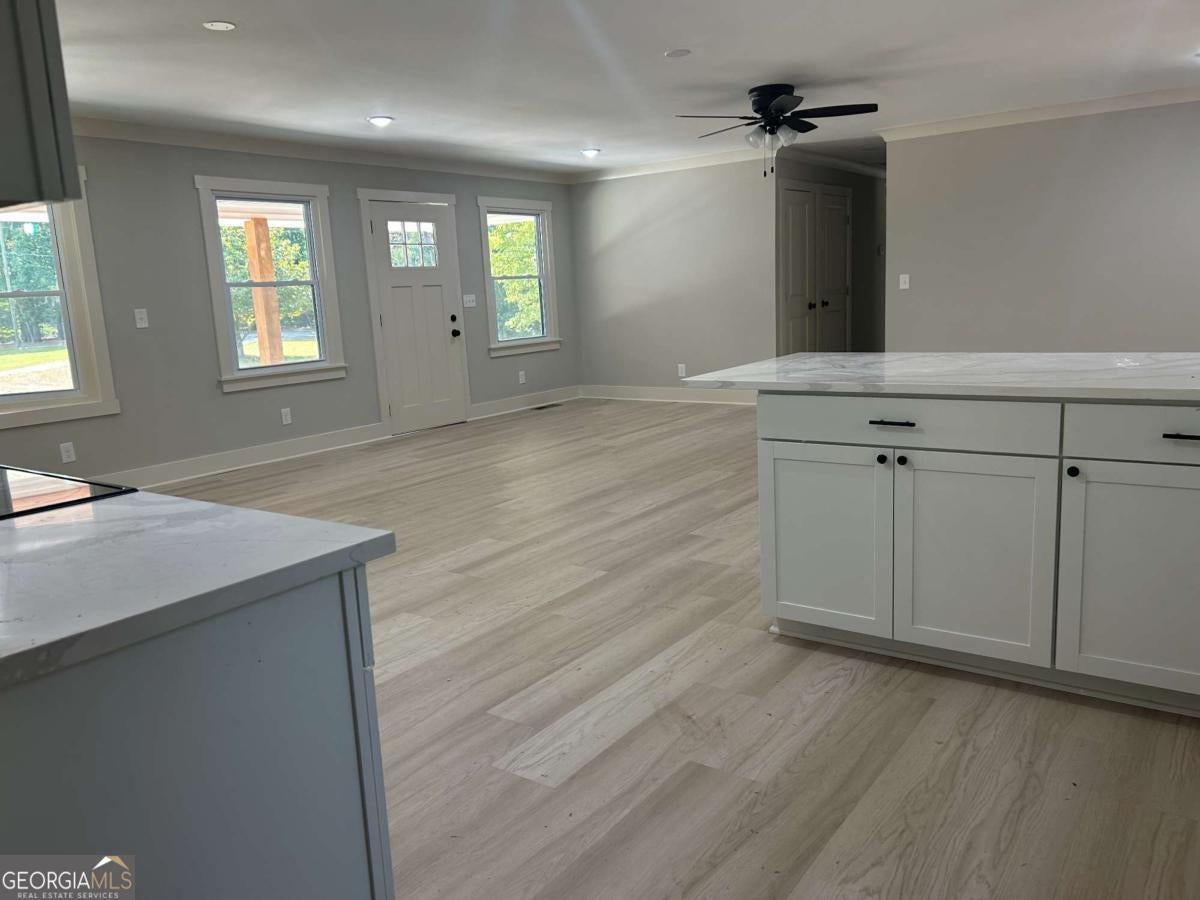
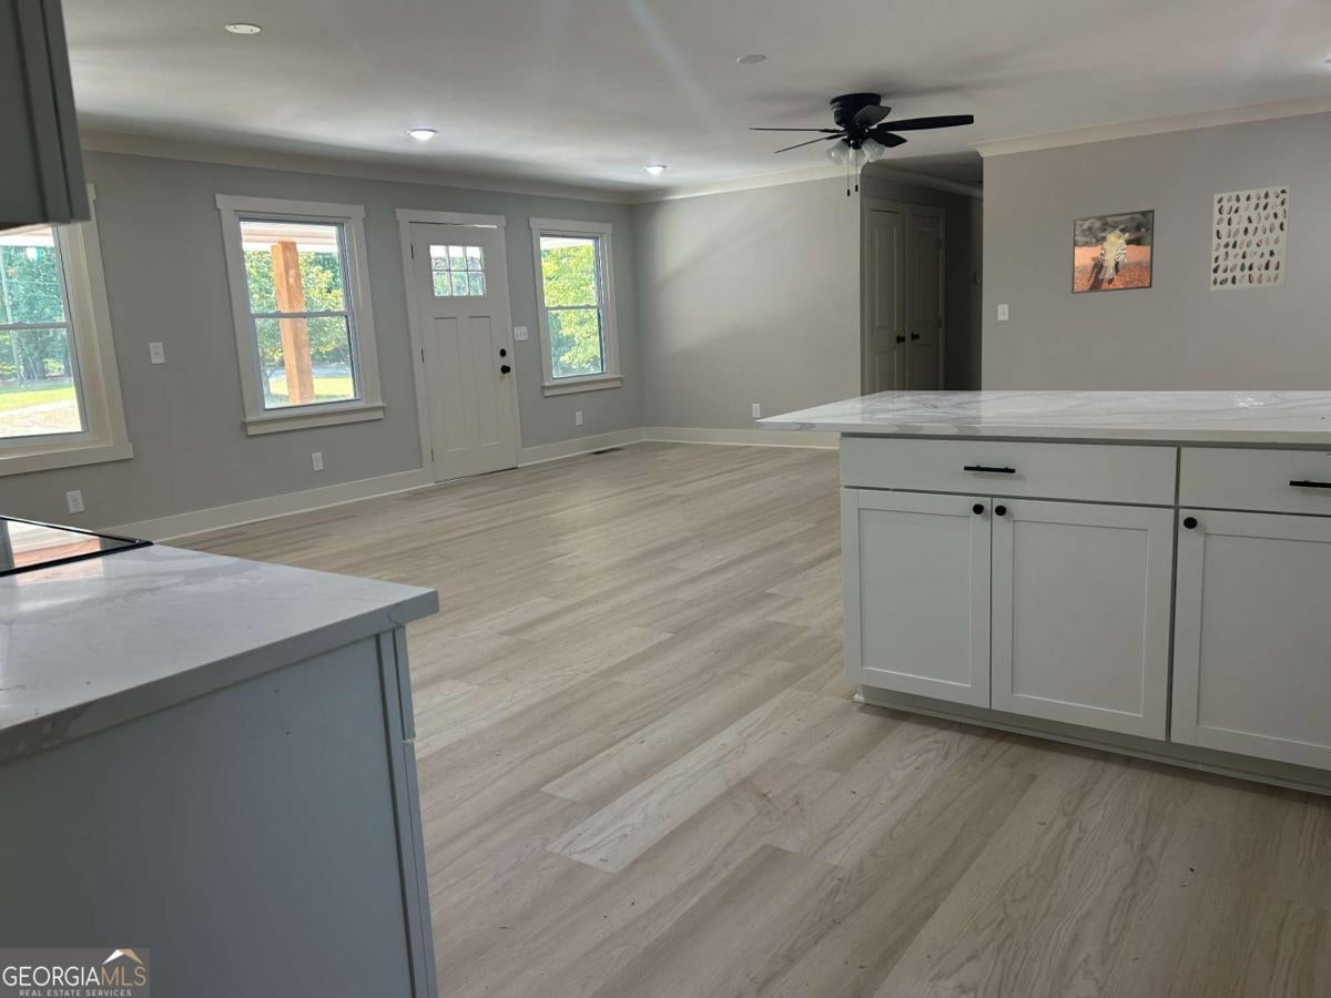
+ wall art (1249, 240)
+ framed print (1111, 253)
